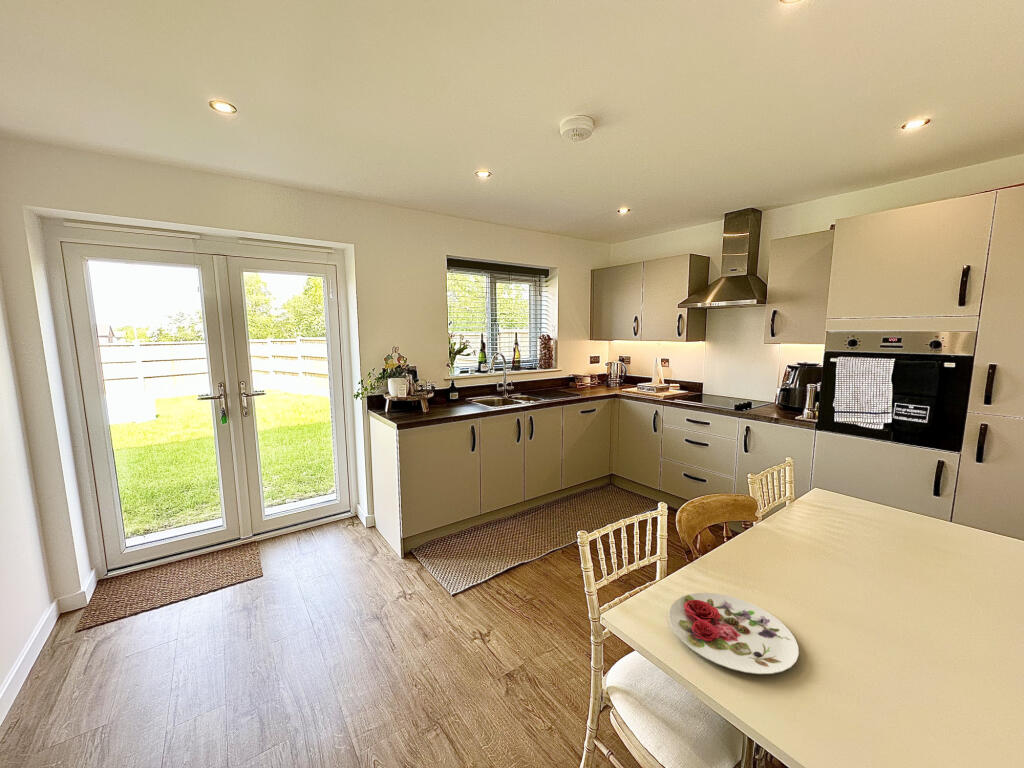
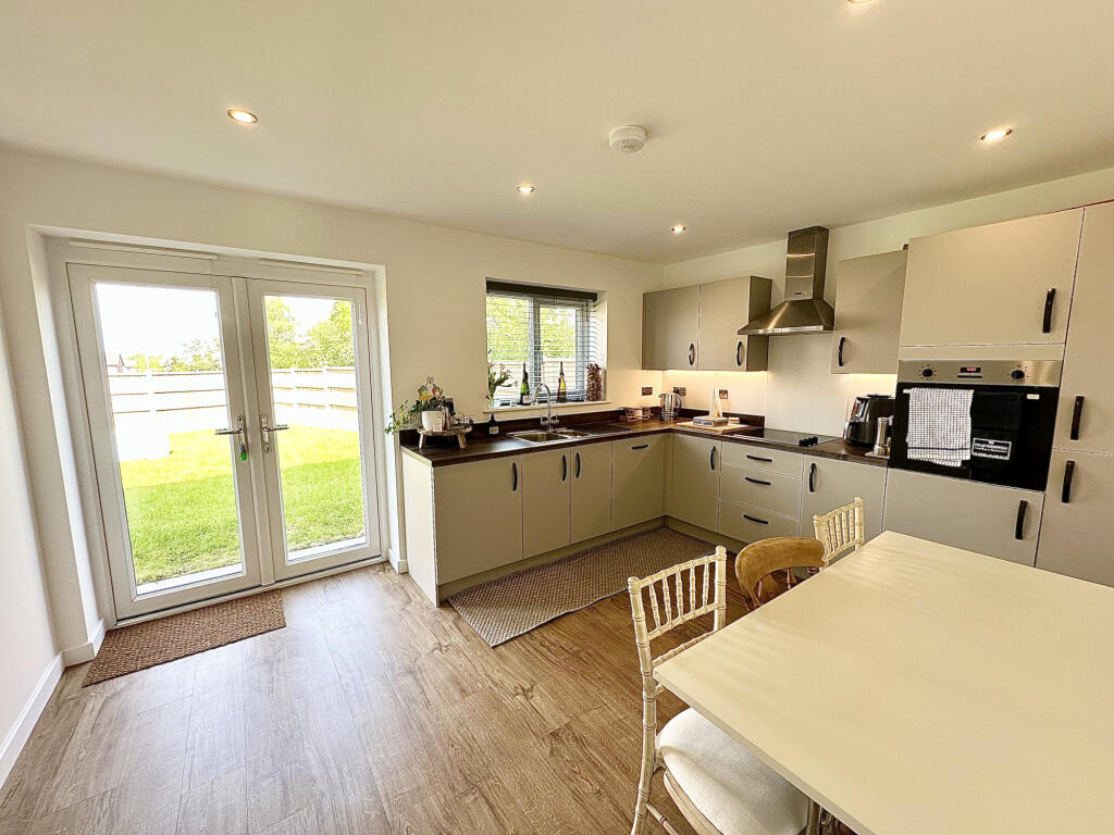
- plate (729, 627)
